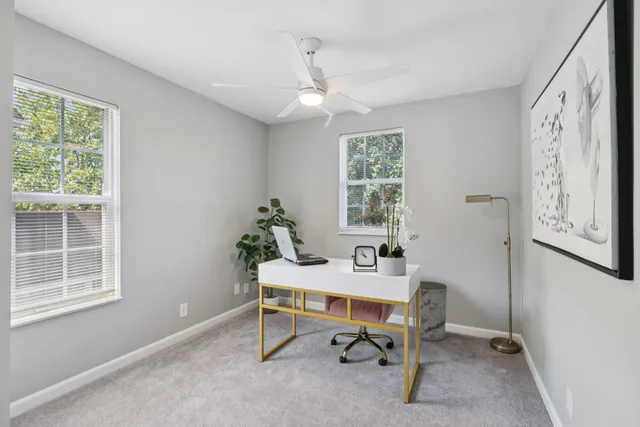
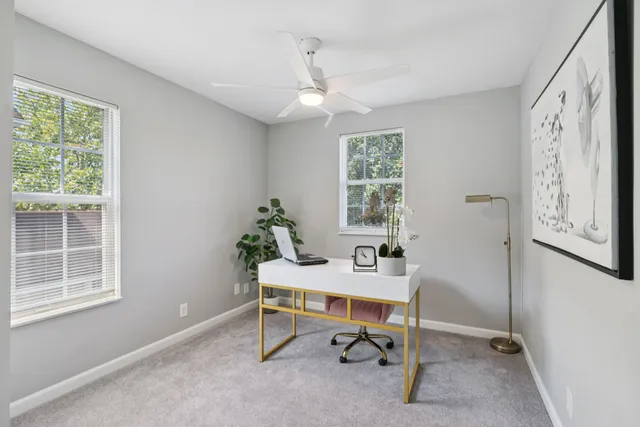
- trash can (428, 308)
